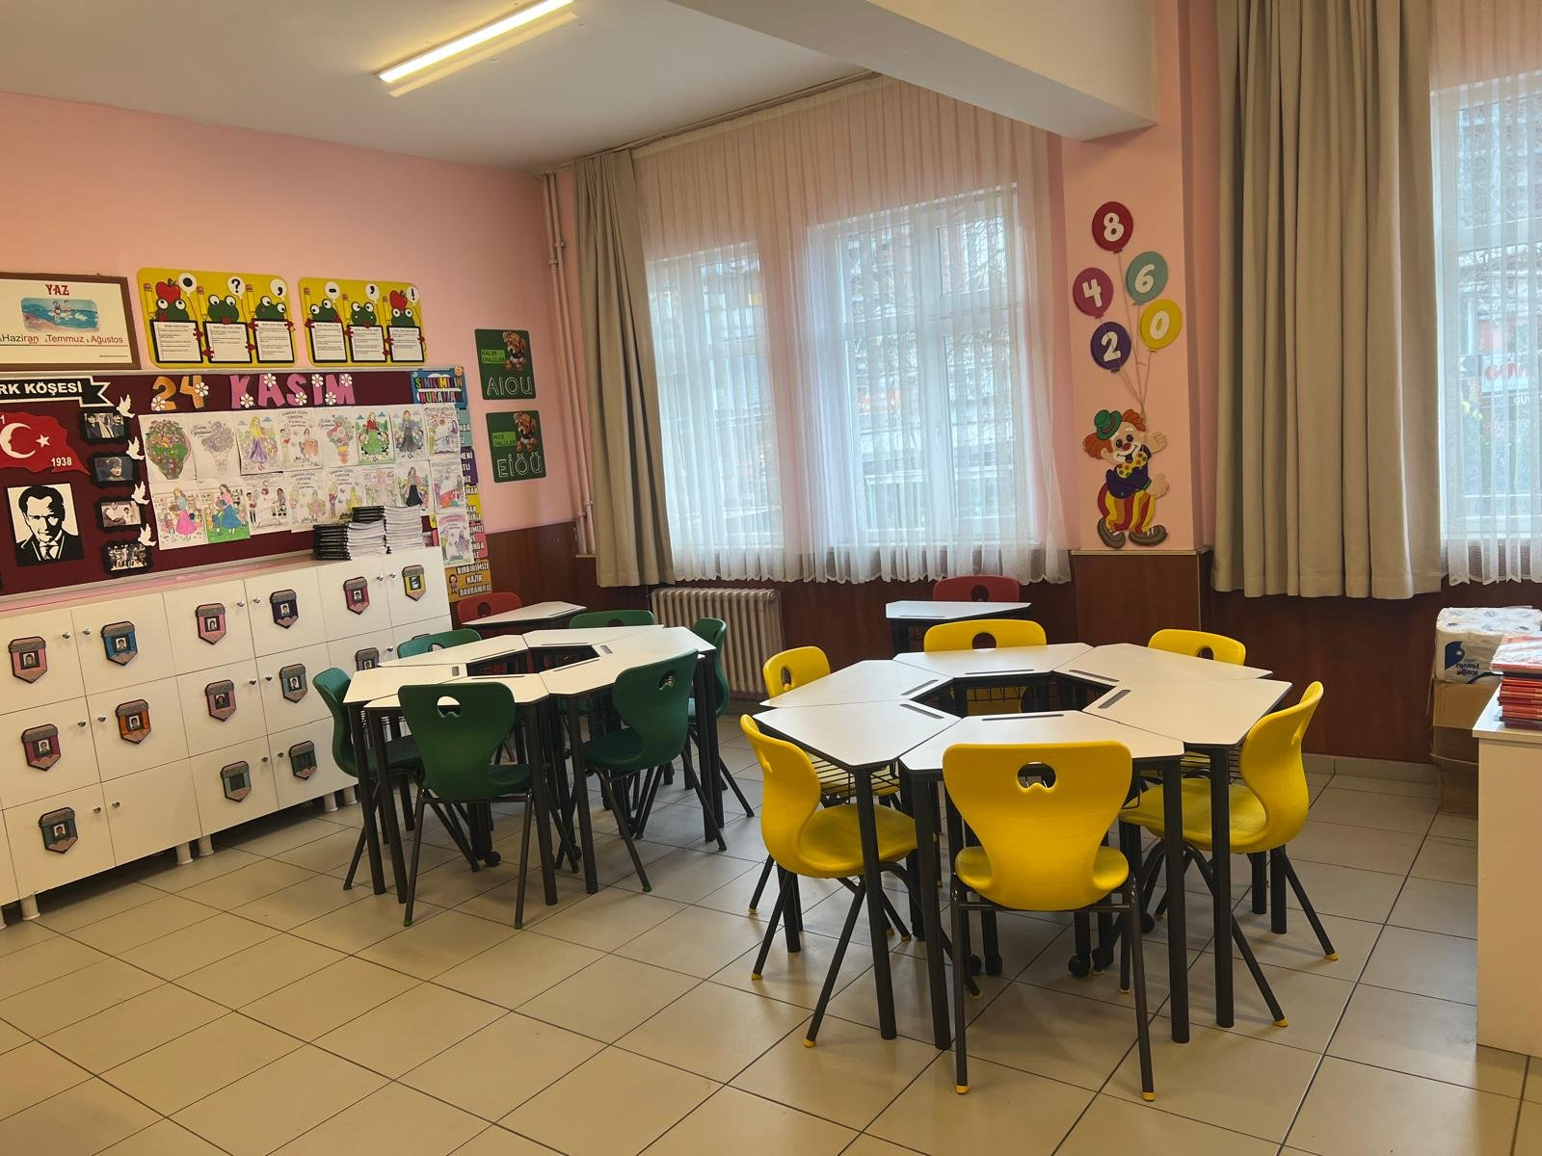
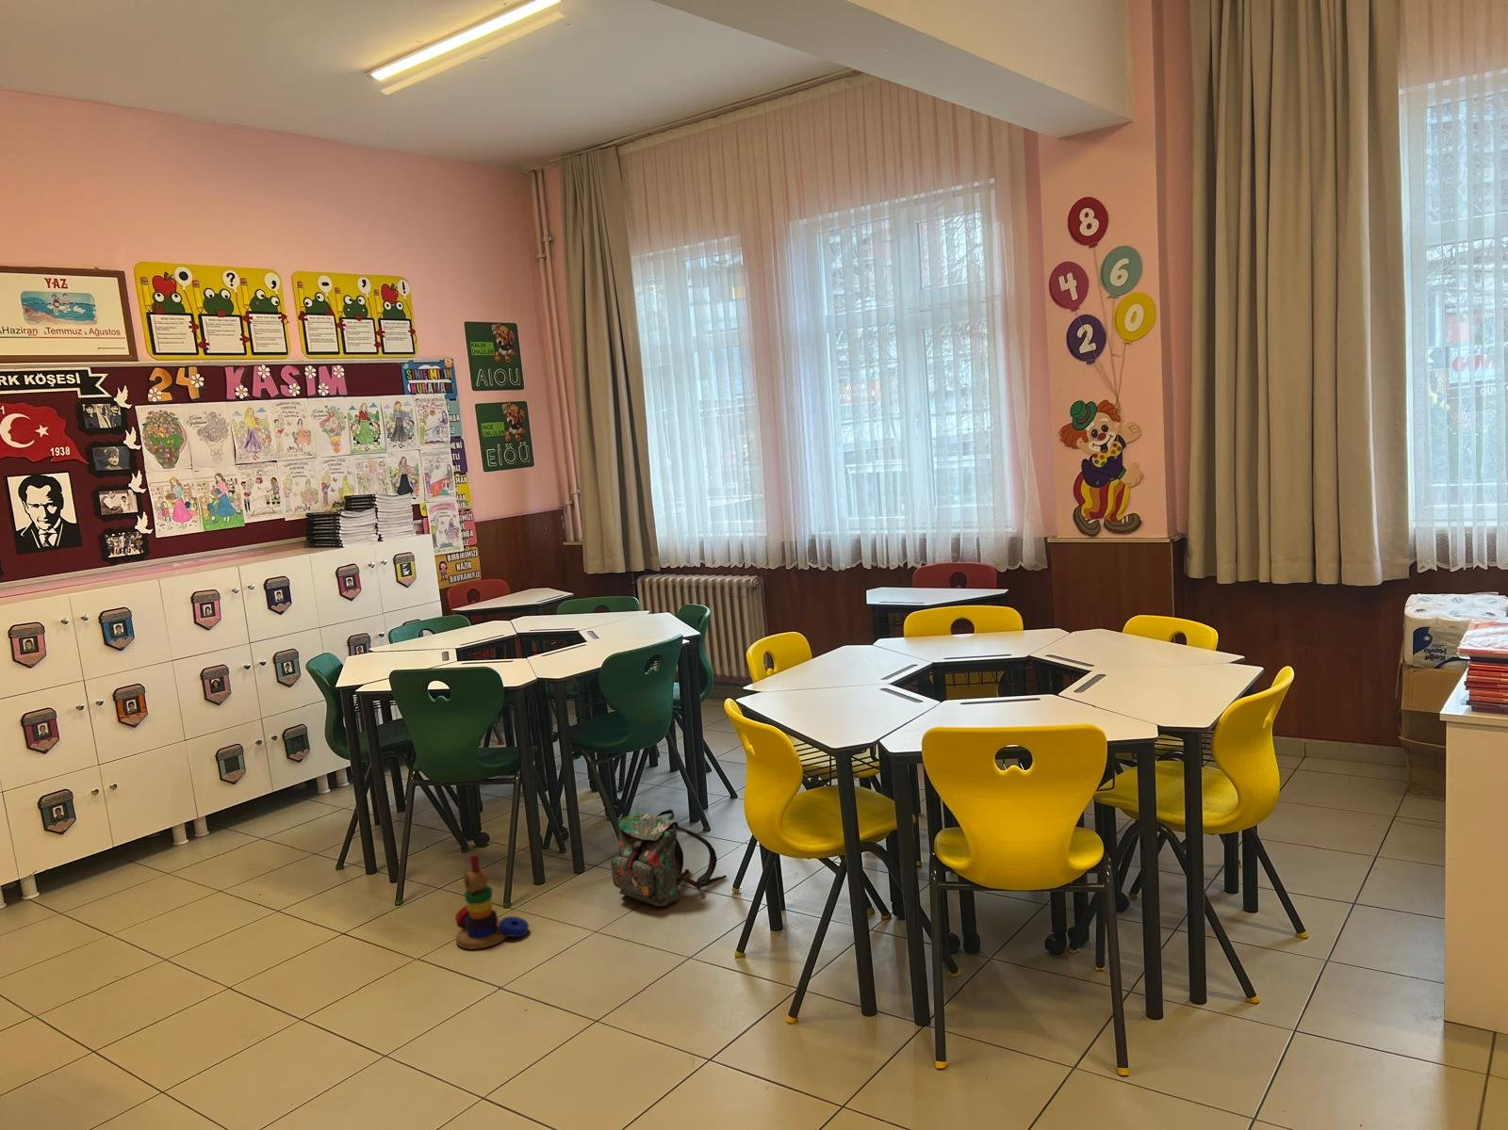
+ backpack (667, 851)
+ stacking toy (483, 893)
